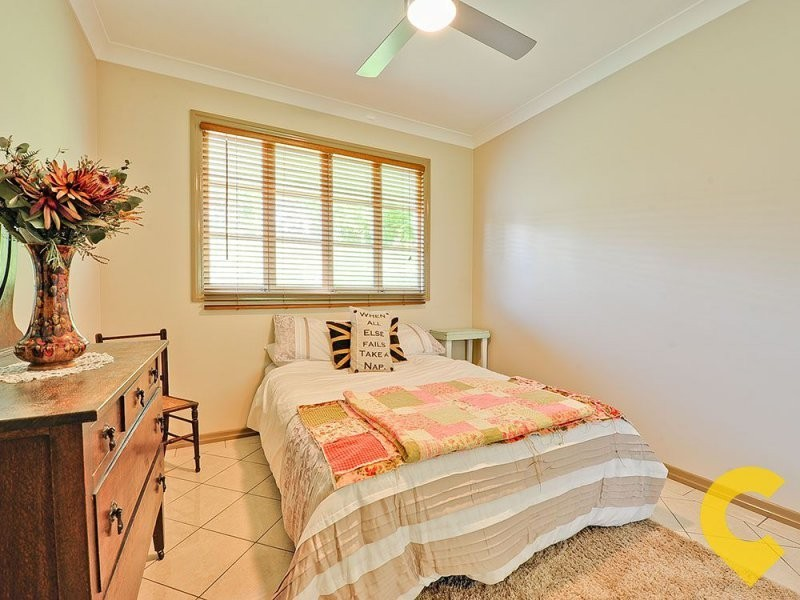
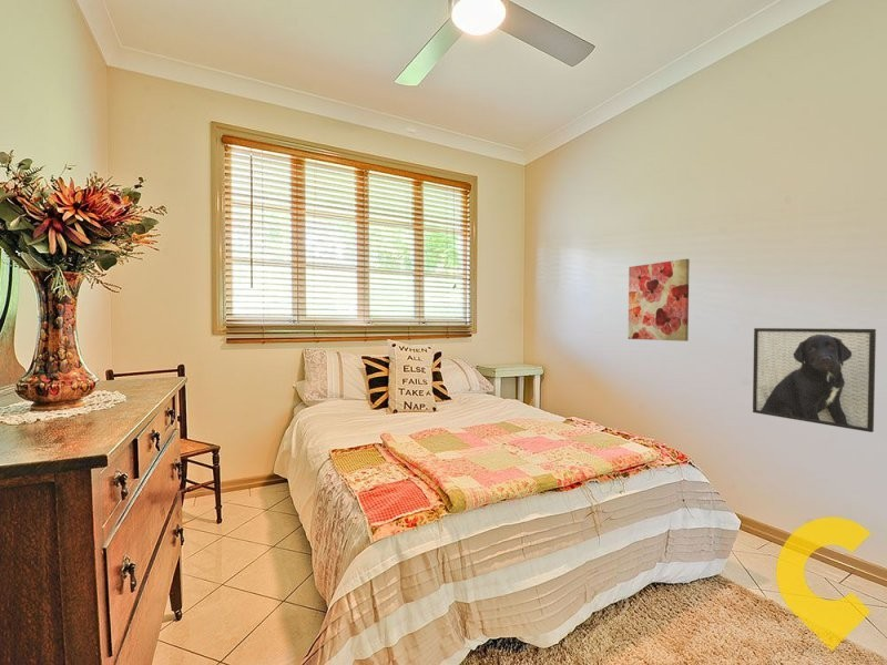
+ wall art (656, 301)
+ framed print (807, 375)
